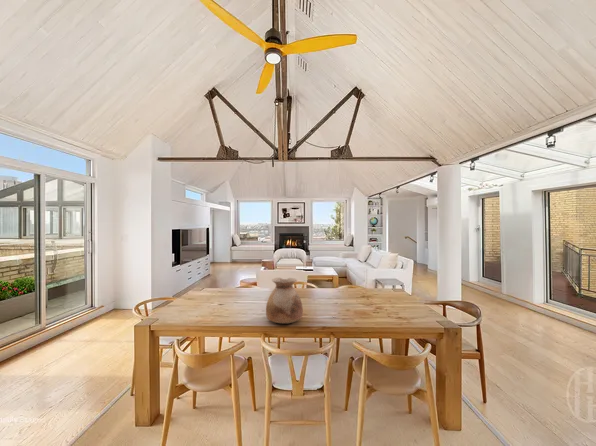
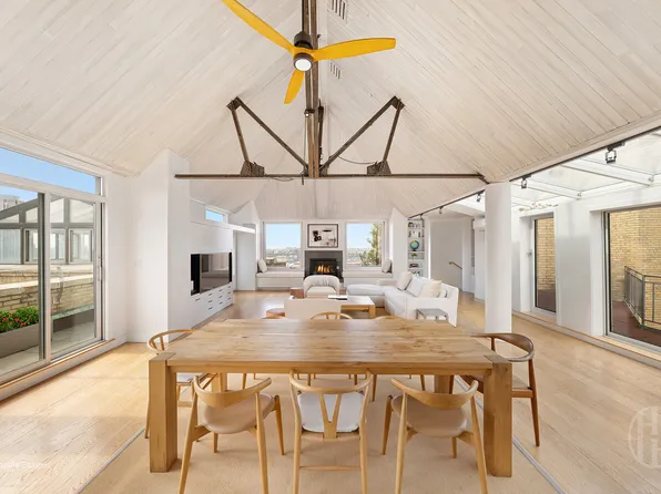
- vase (284, 299)
